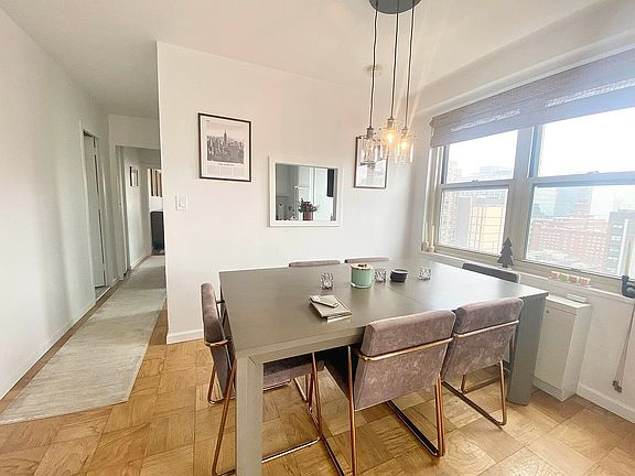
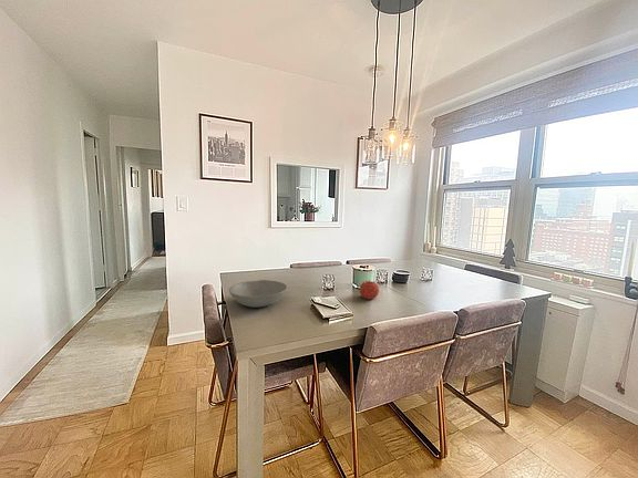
+ bowl (258, 294)
+ fruit (368, 288)
